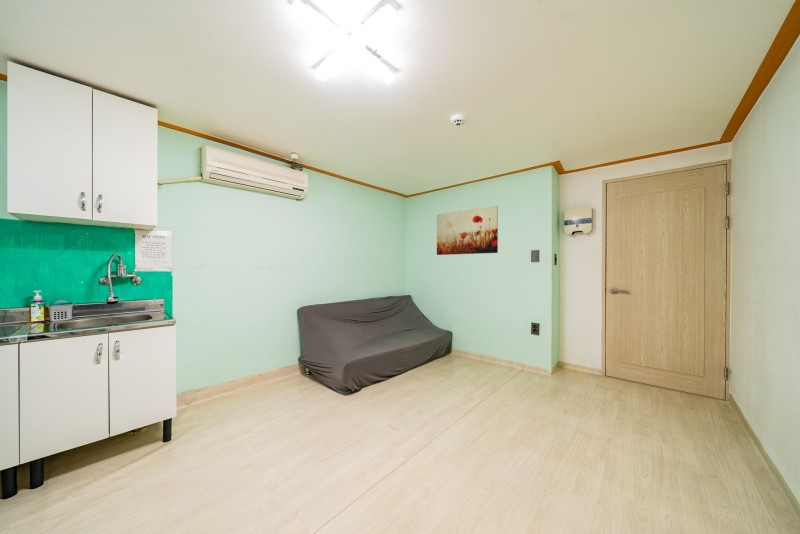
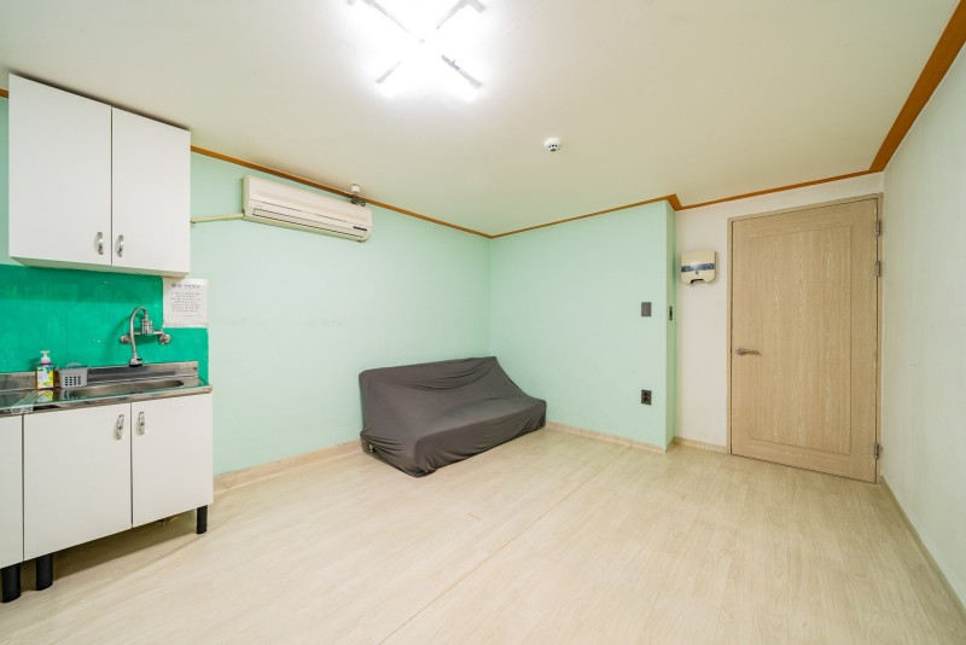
- wall art (465, 232)
